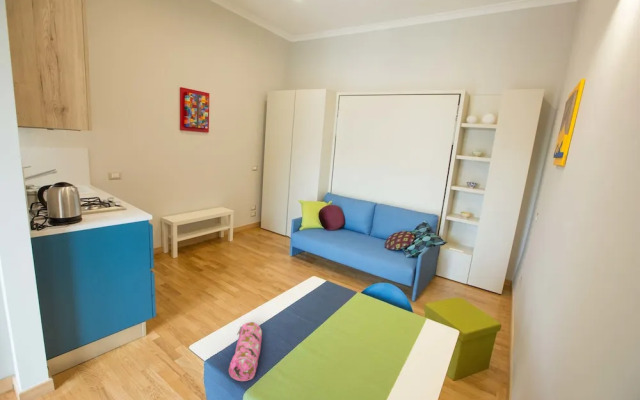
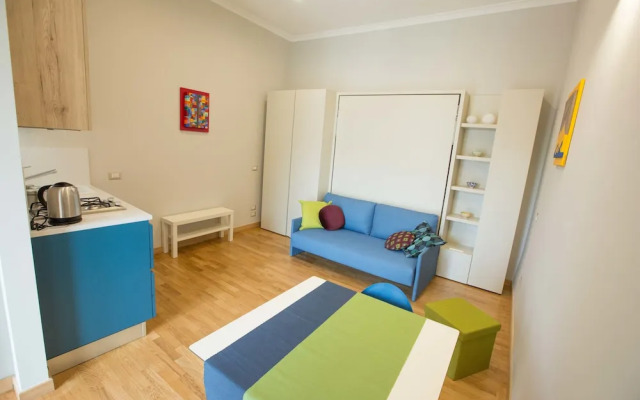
- pencil case (246, 349)
